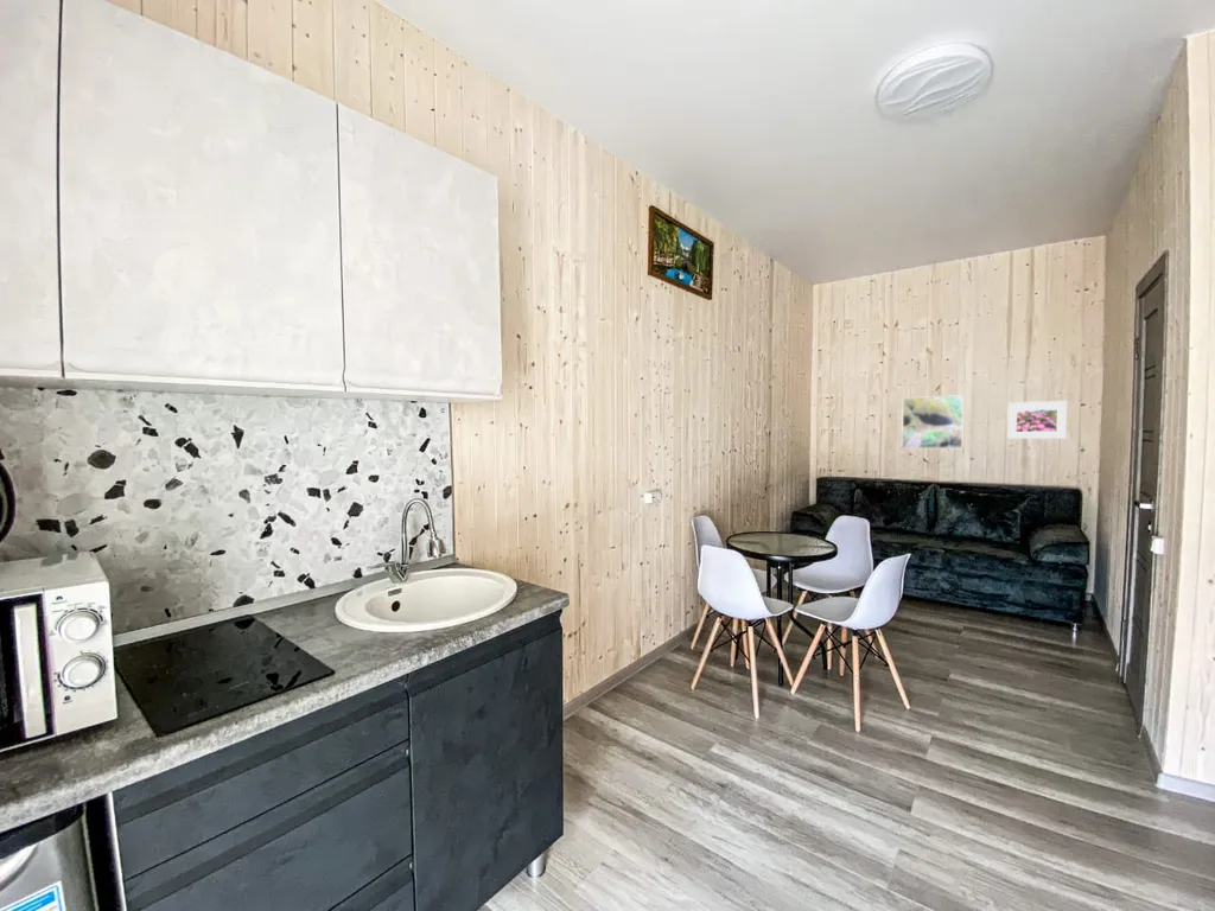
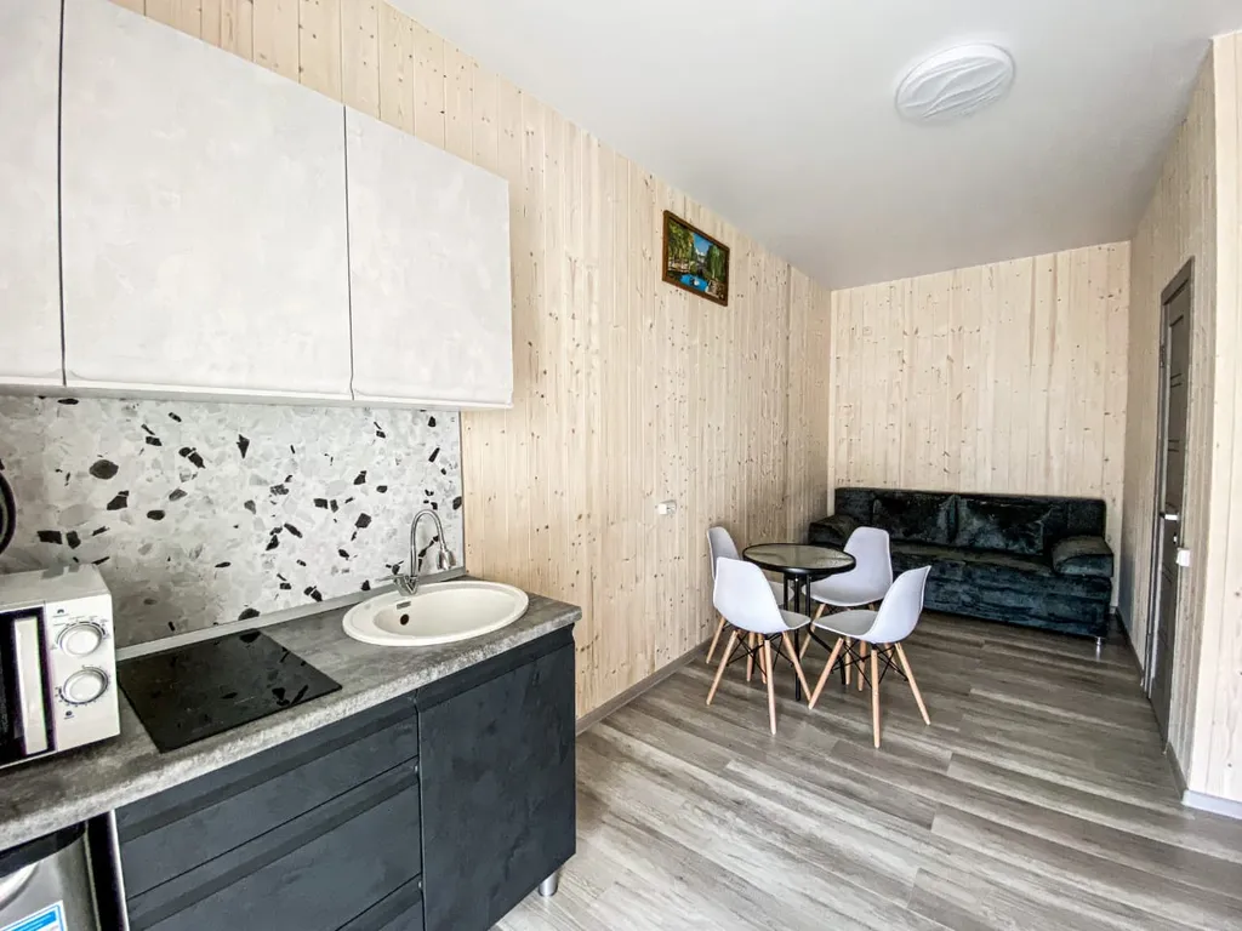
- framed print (1036, 420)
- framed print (931, 422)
